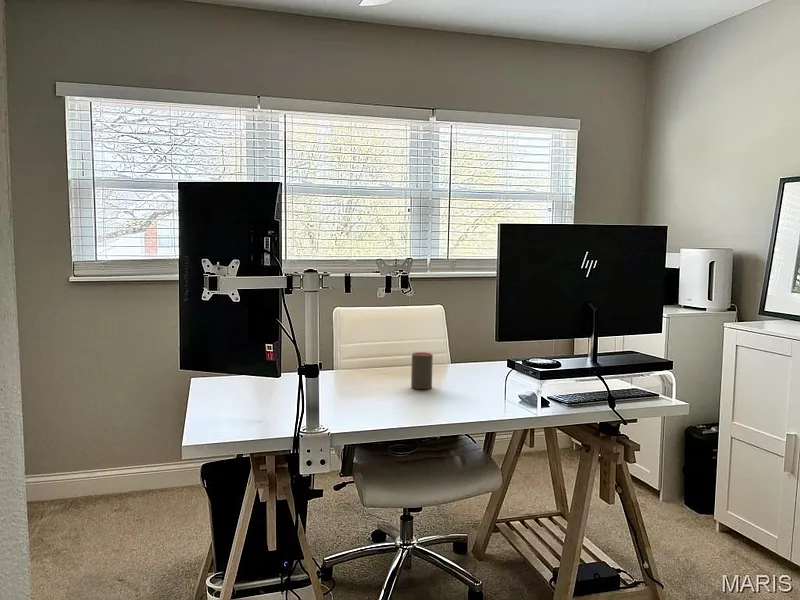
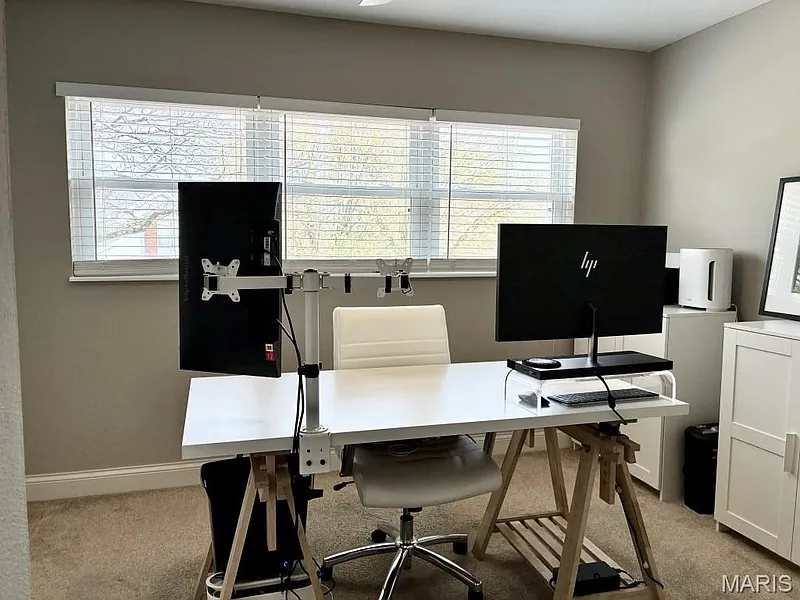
- cup (421, 370)
